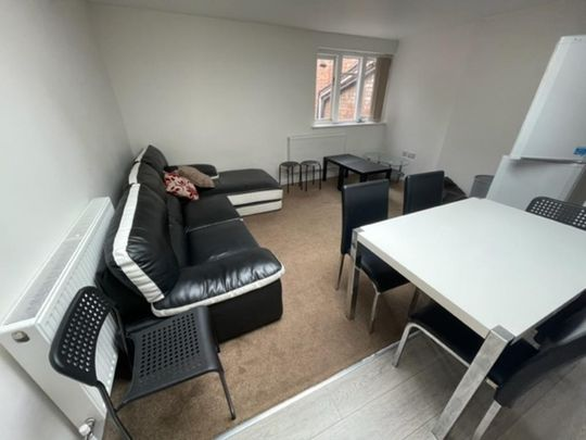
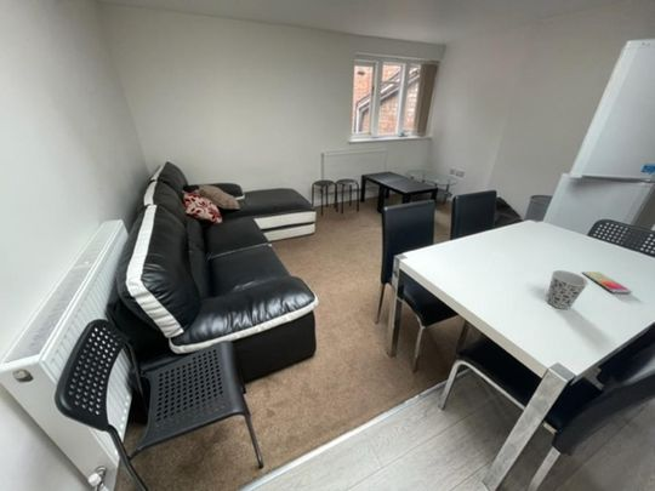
+ smartphone (605, 281)
+ cup (563, 290)
